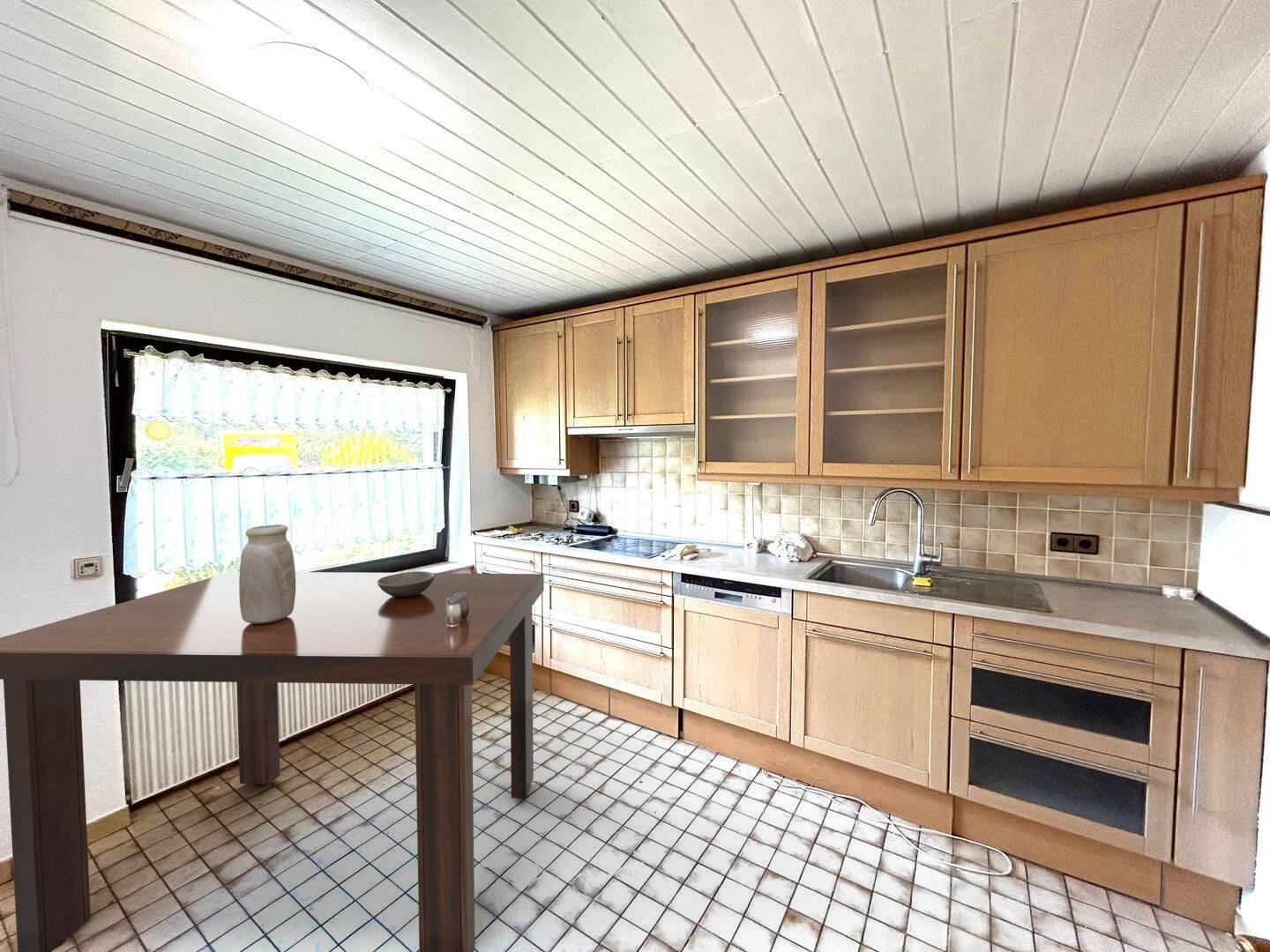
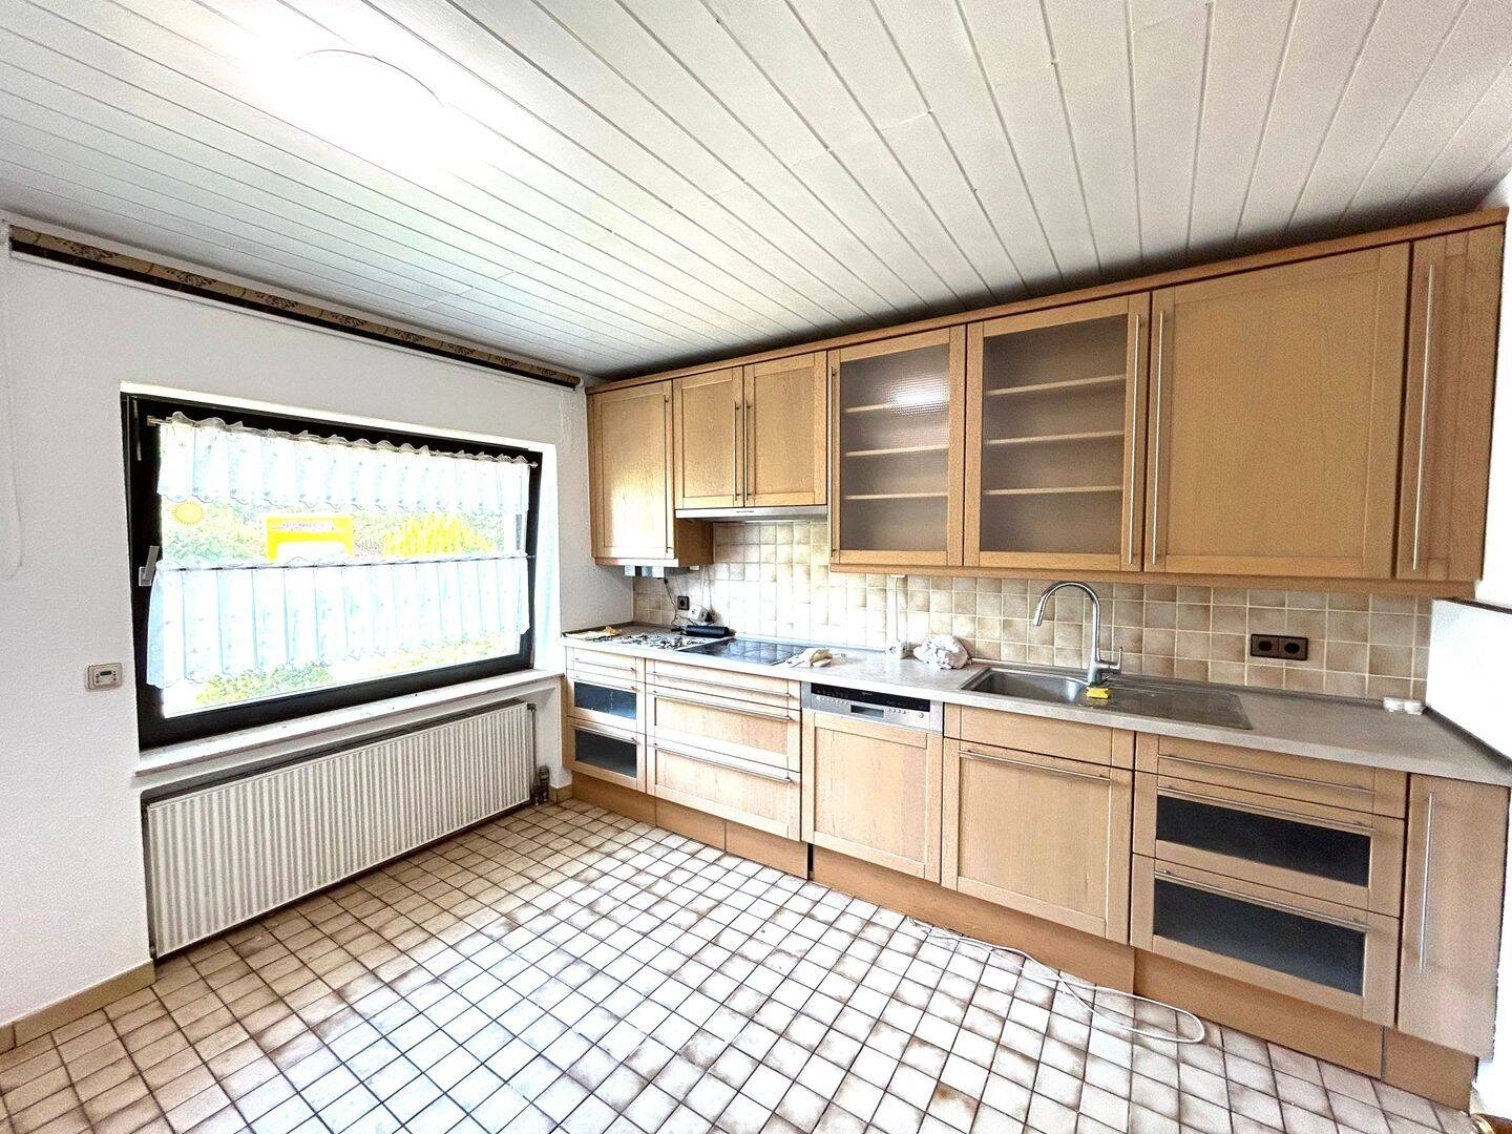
- soup bowl (407, 585)
- salt and pepper shaker (457, 607)
- dining table (278, 731)
- vase (267, 572)
